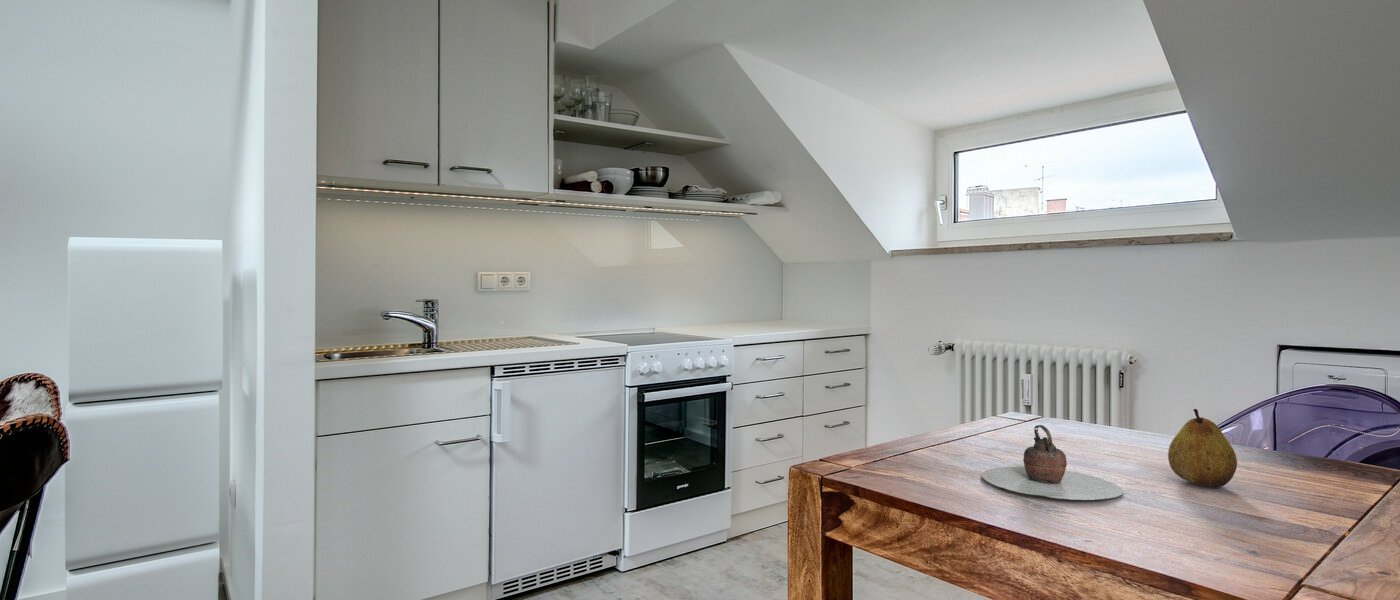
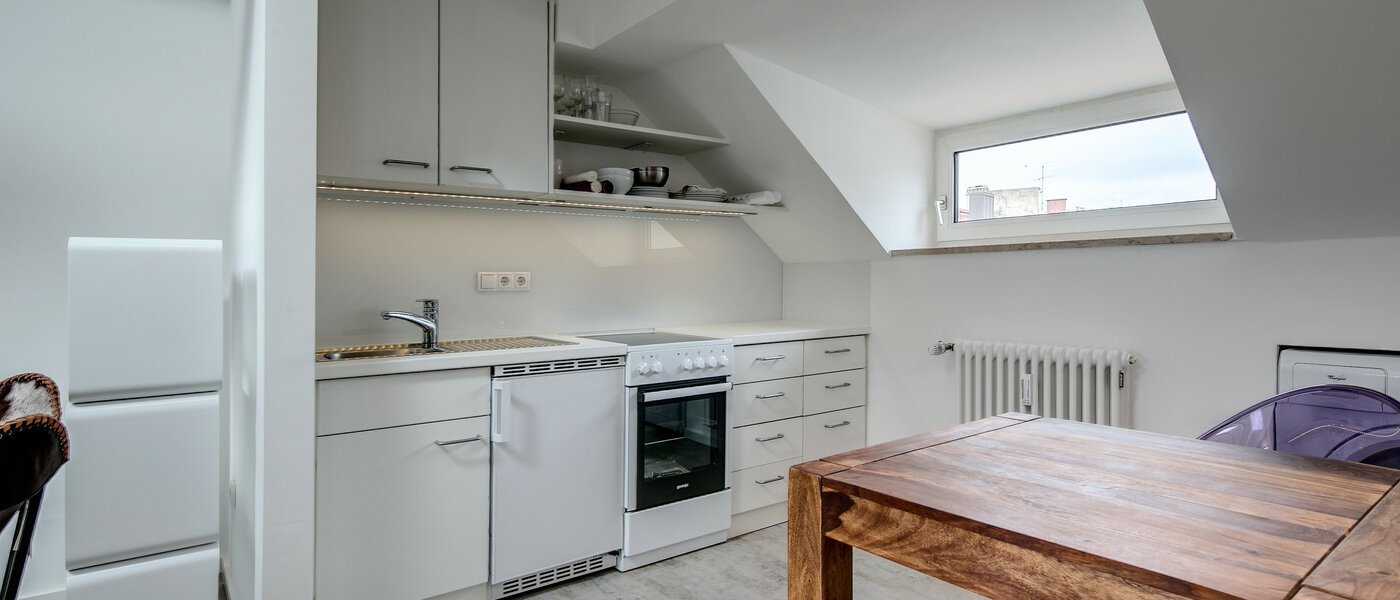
- teapot (1049, 454)
- fruit (1201, 445)
